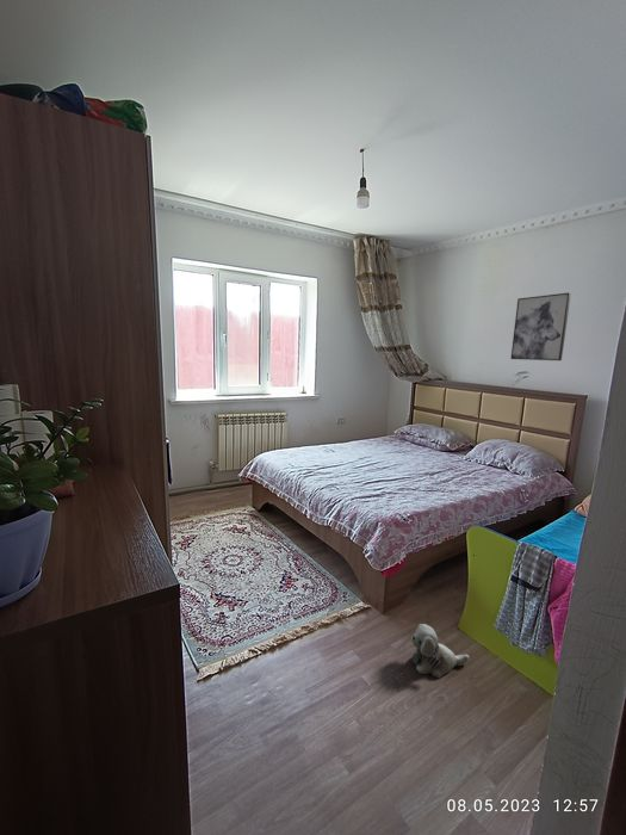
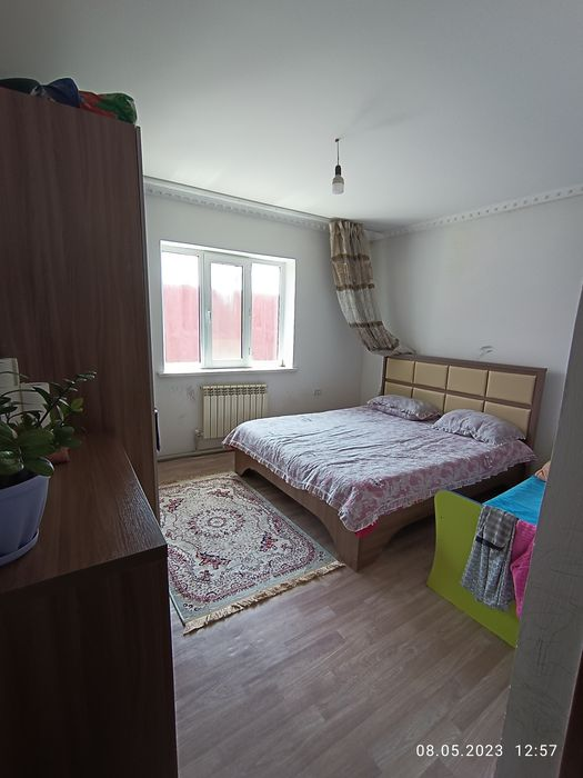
- plush toy (440, 648)
- wall art (538, 328)
